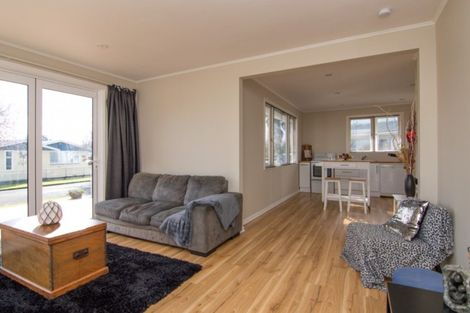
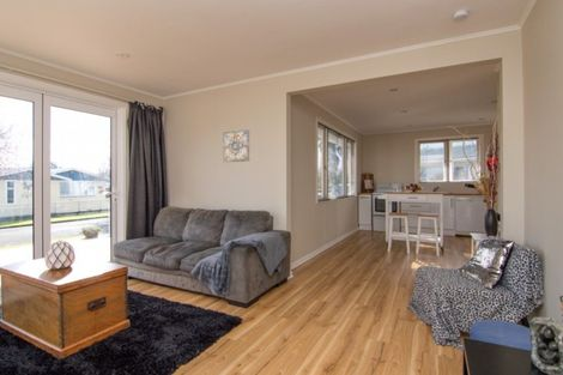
+ wall art (236, 146)
